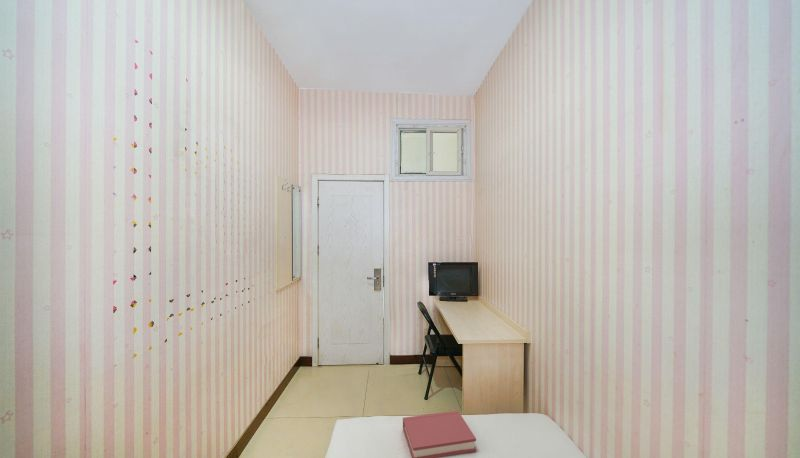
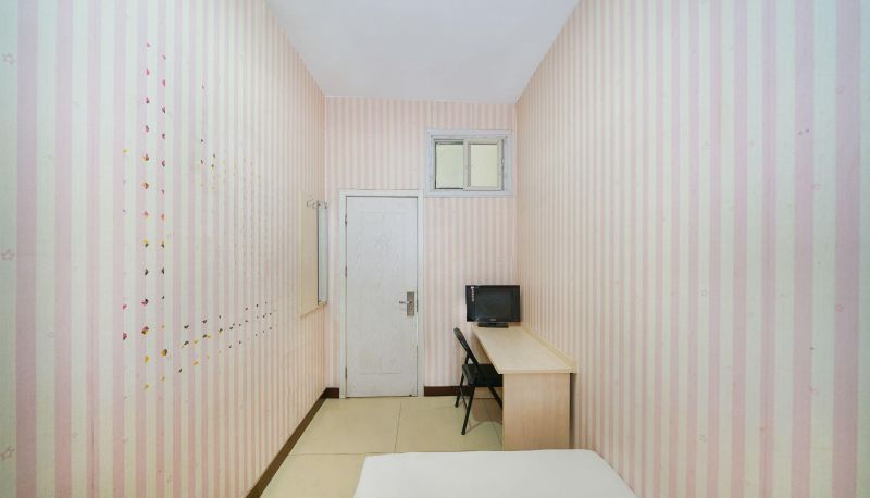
- hardback book (437, 433)
